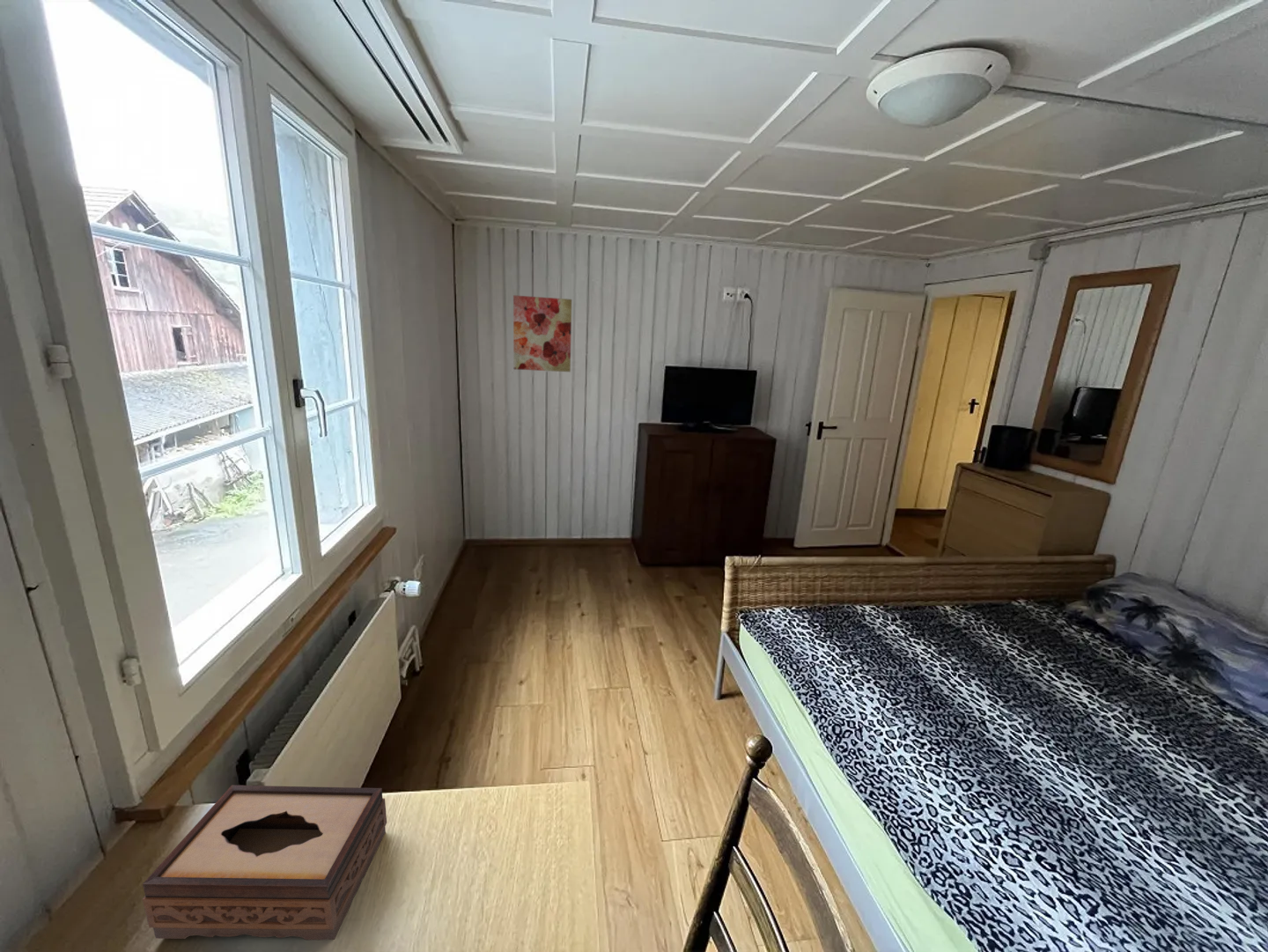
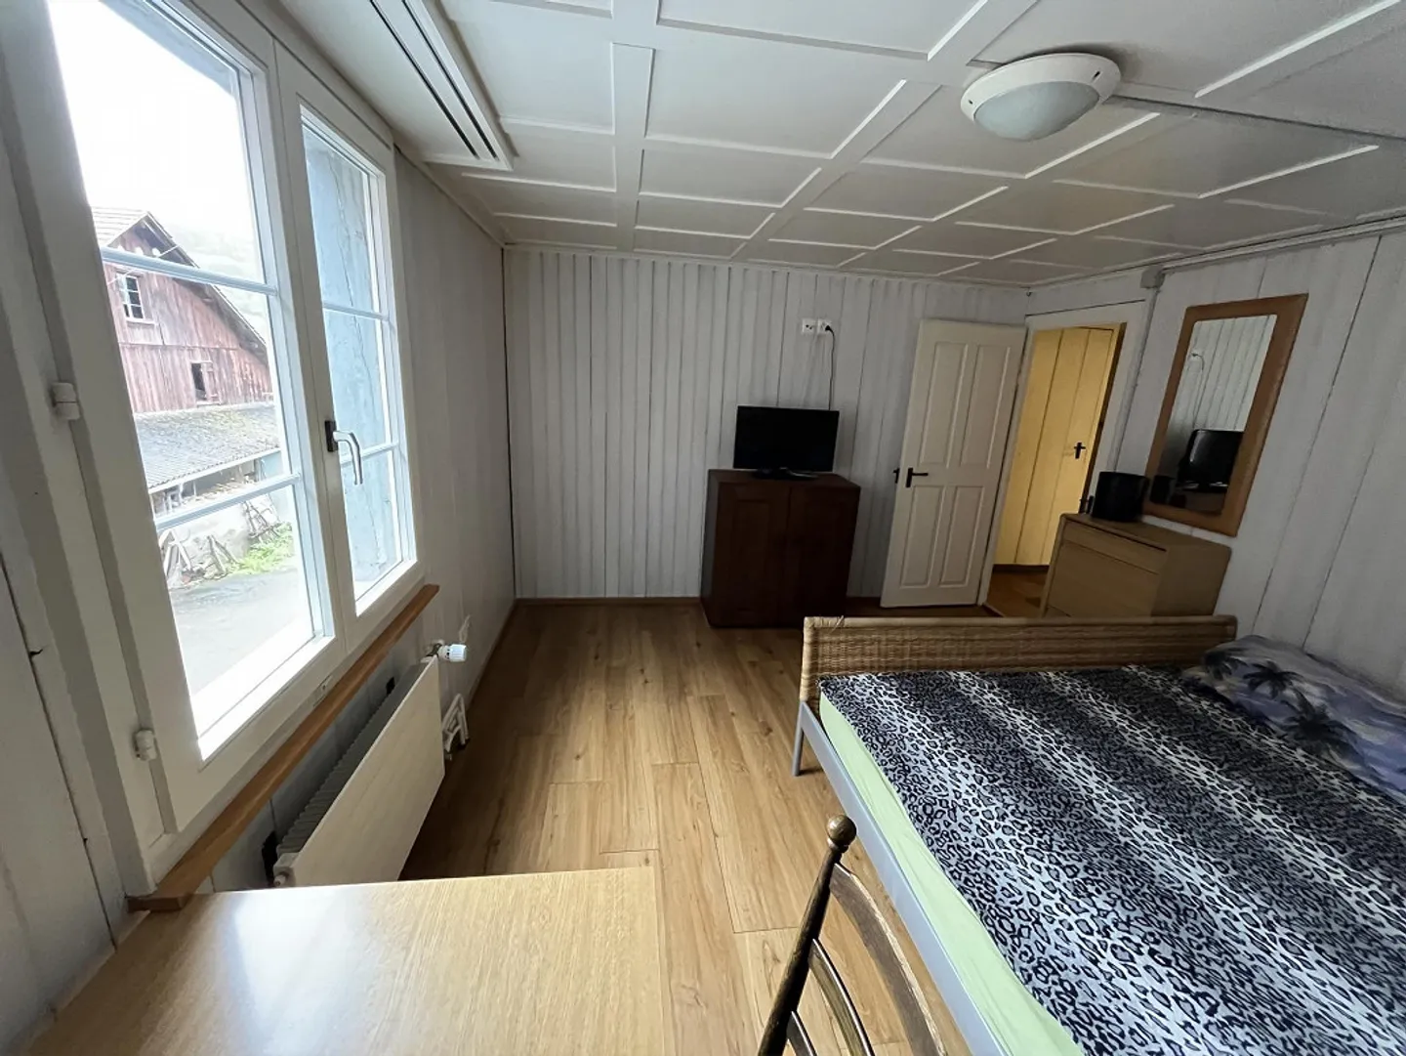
- tissue box (278, 856)
- wall art (542, 335)
